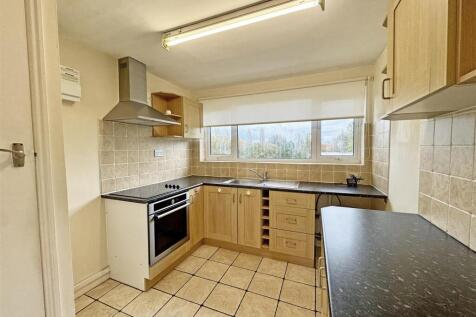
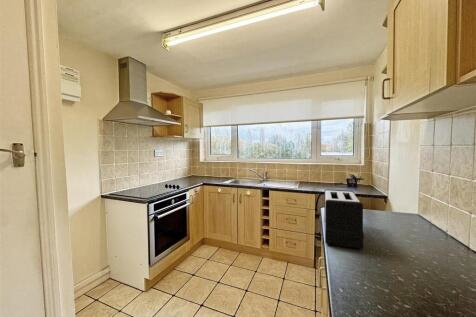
+ toaster (340, 214)
